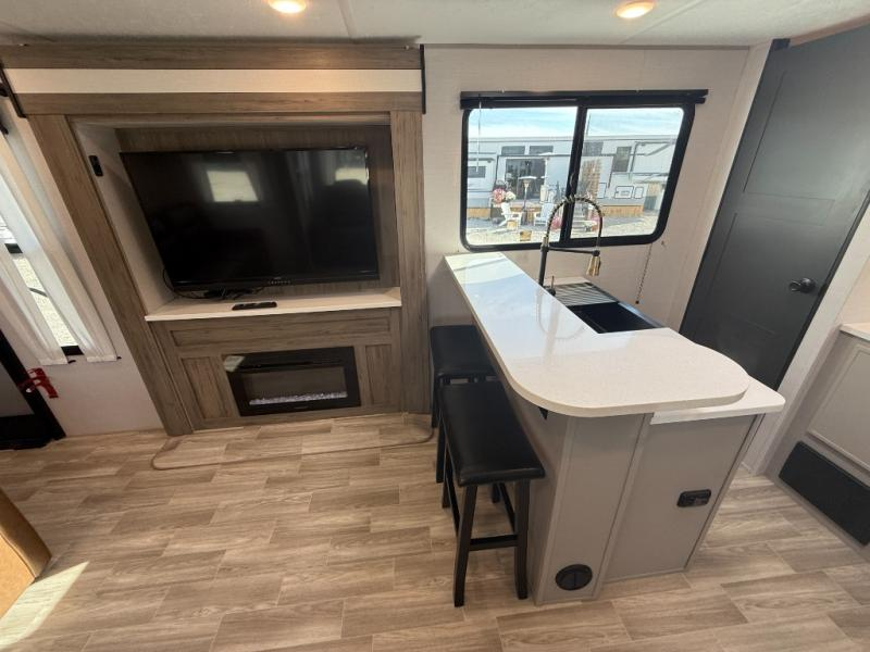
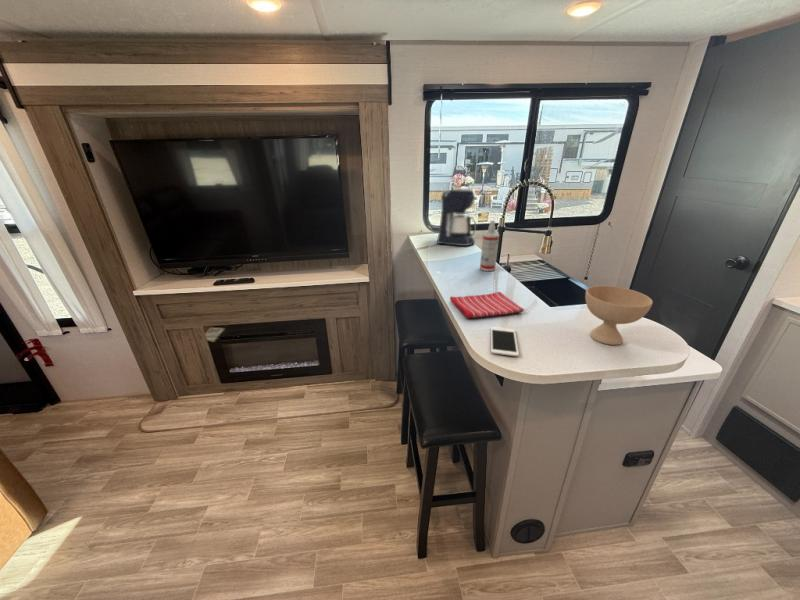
+ spray bottle (489, 245)
+ cell phone (503, 340)
+ dish towel (484, 303)
+ bowl (611, 317)
+ coffee maker (457, 216)
